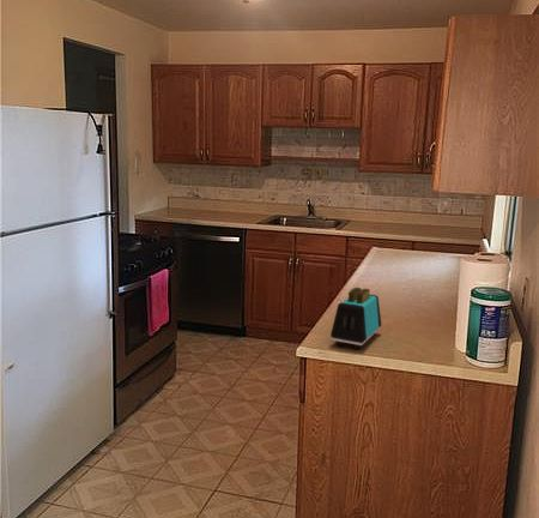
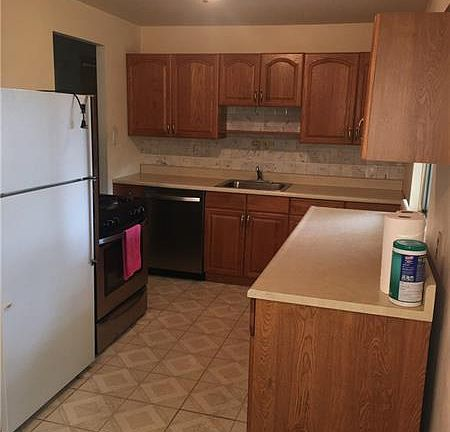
- toaster (357, 314)
